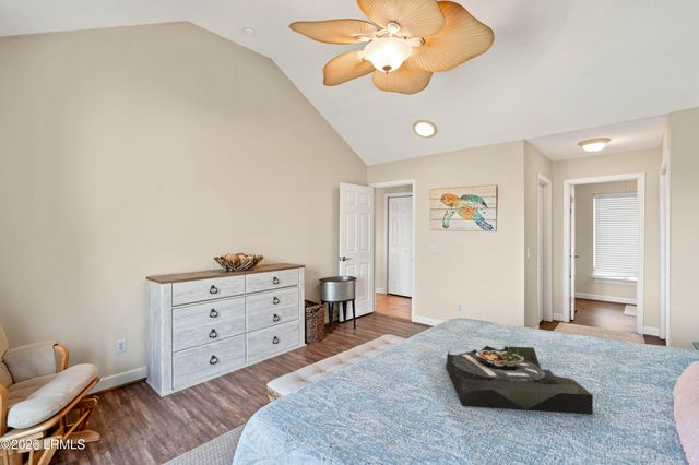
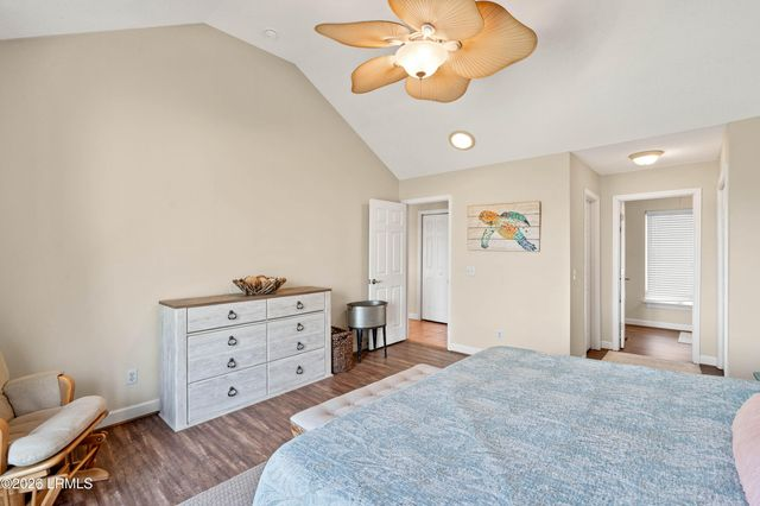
- serving tray (502, 361)
